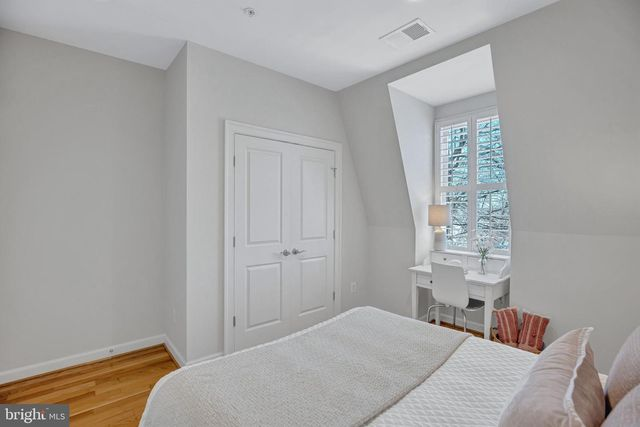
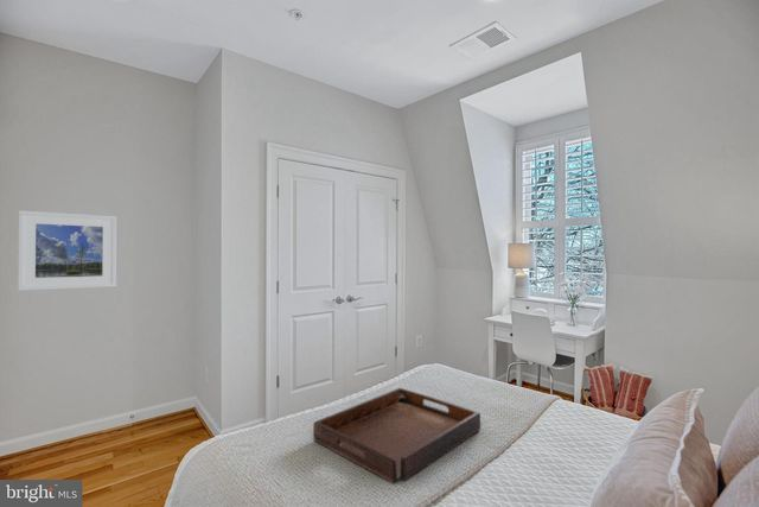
+ serving tray (398, 425)
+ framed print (70, 251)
